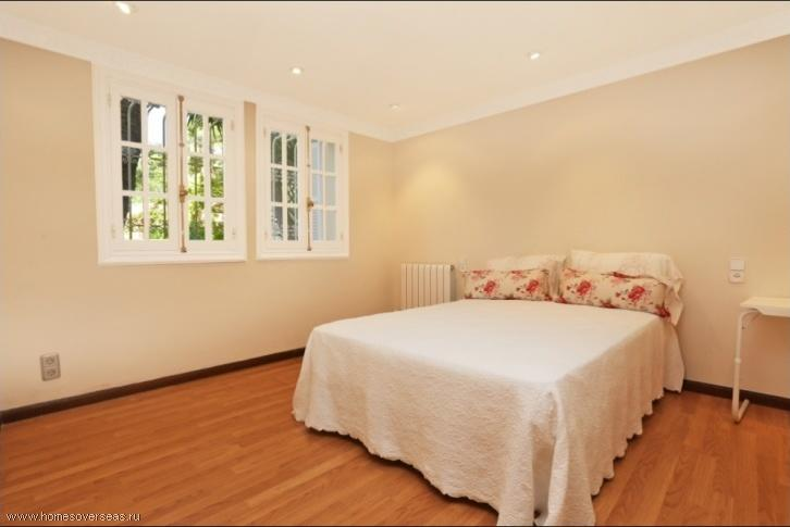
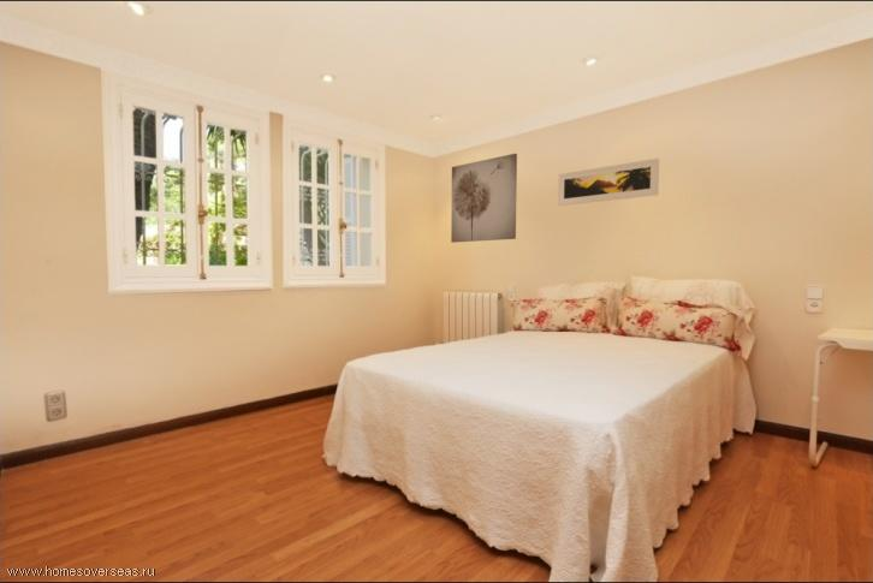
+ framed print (604, 184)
+ wall art (481, 201)
